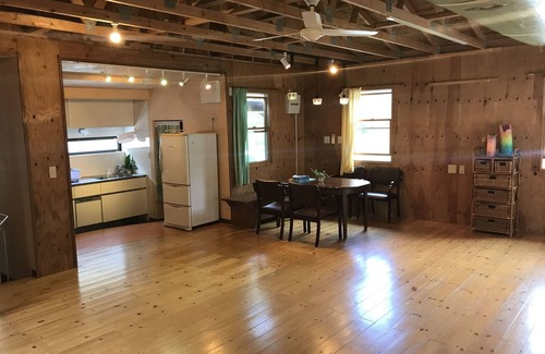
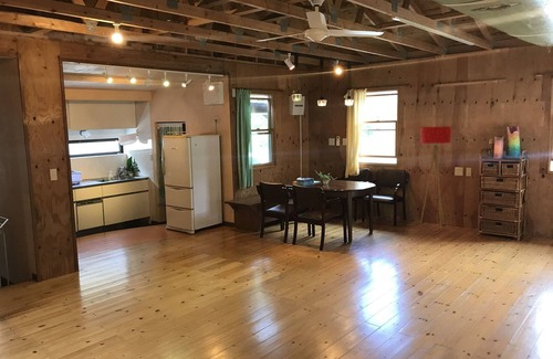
+ floor lamp (437, 177)
